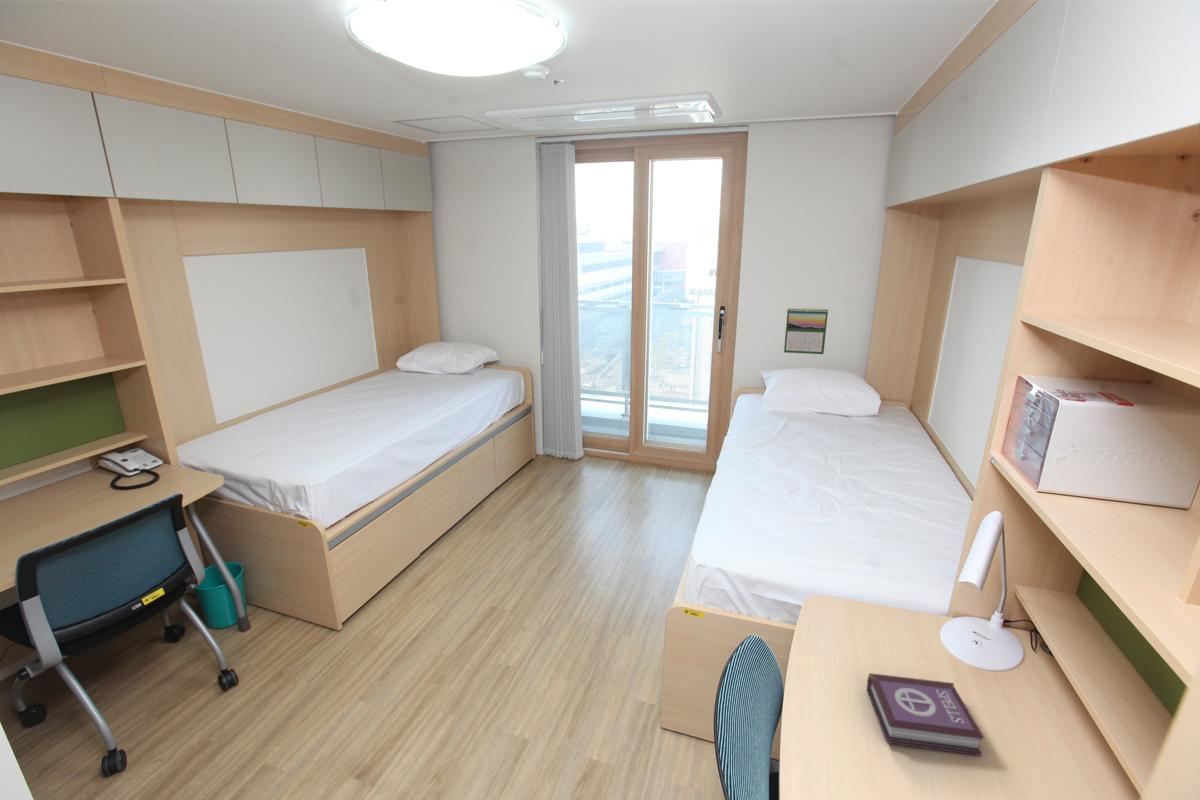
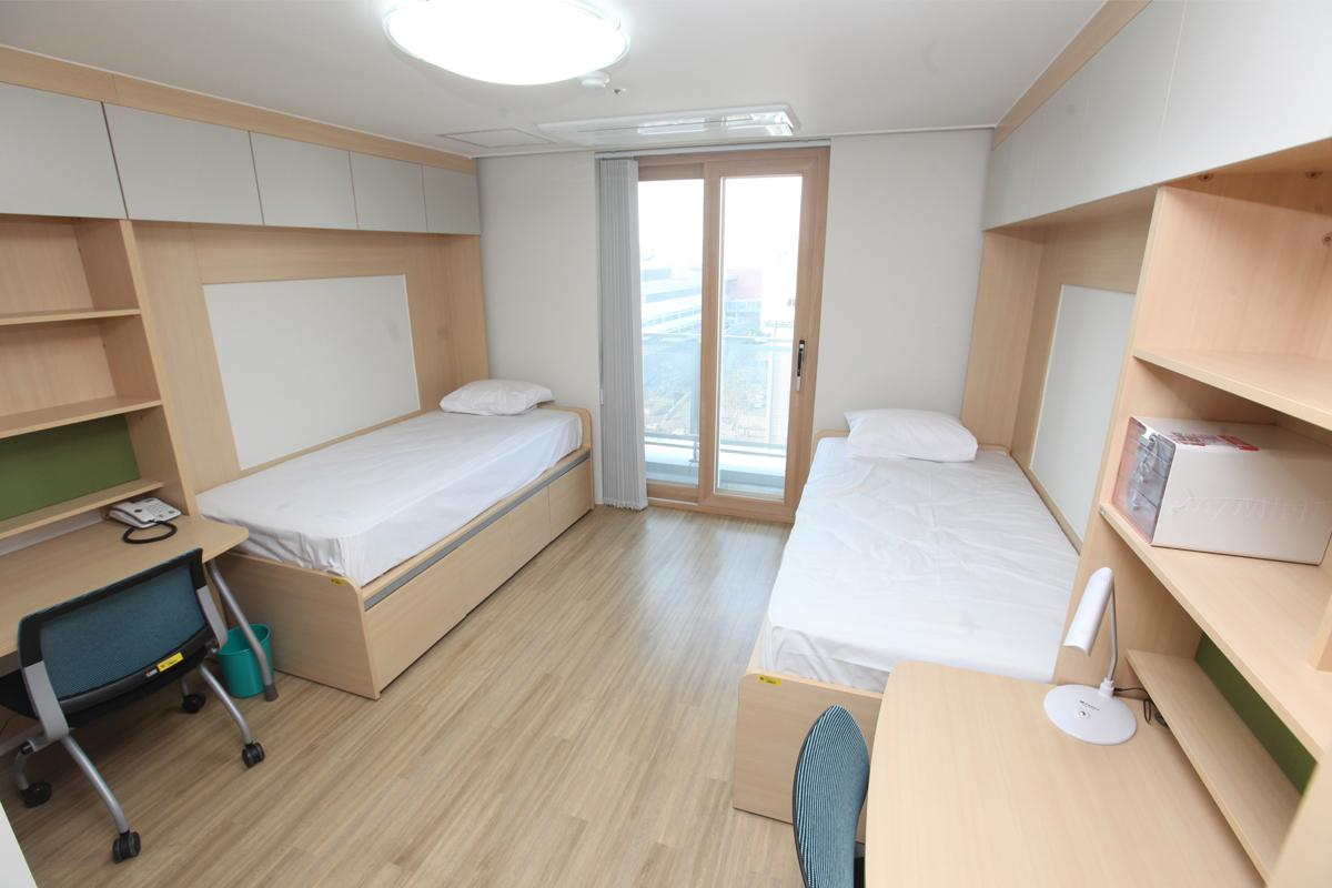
- calendar (805, 330)
- book (921, 710)
